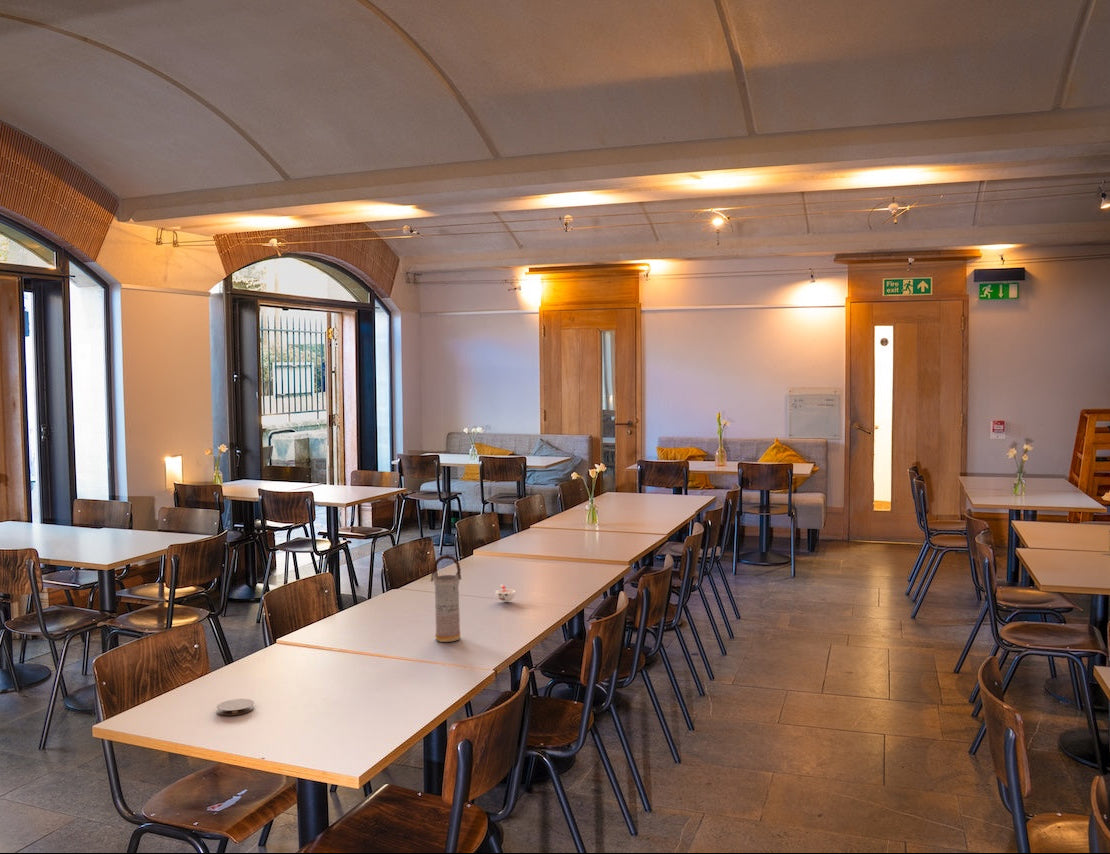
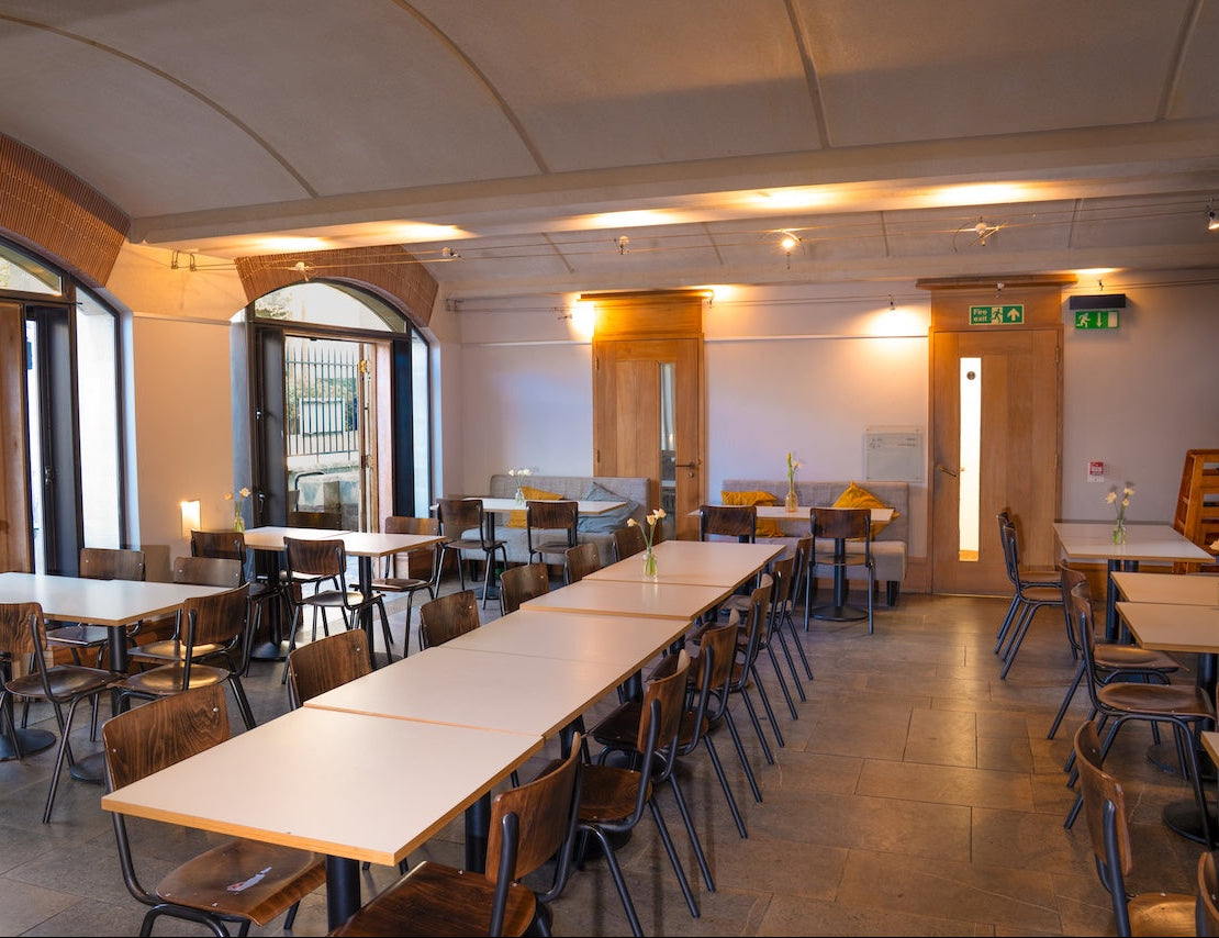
- vase (446, 597)
- coaster (235, 706)
- cup (505, 594)
